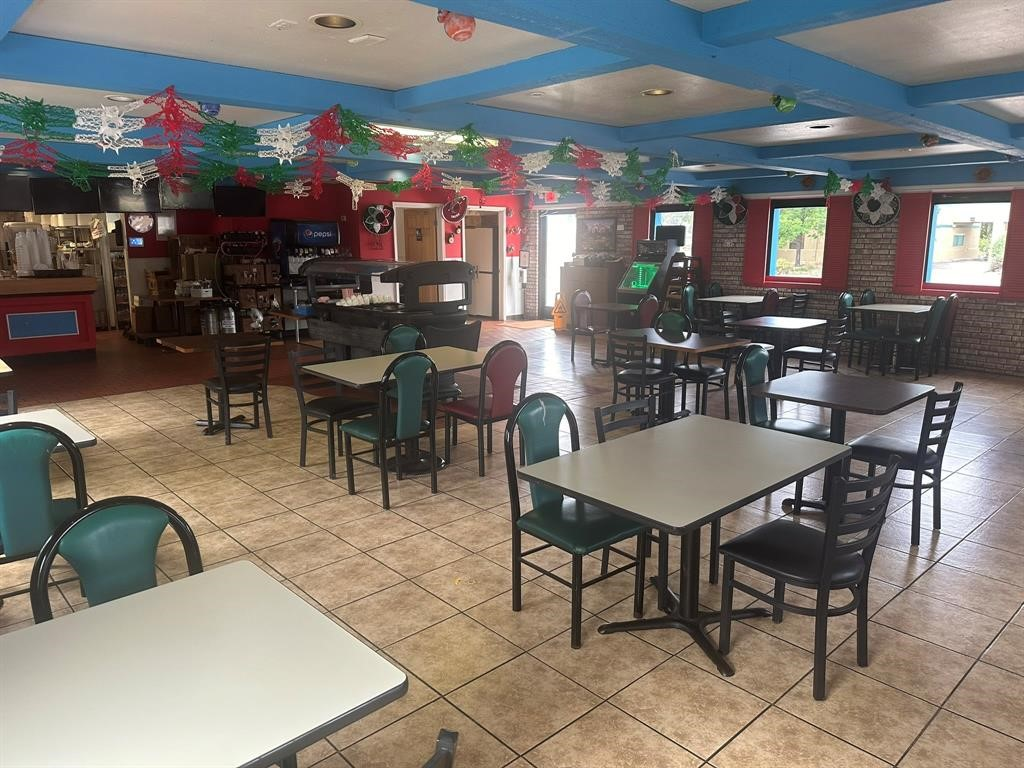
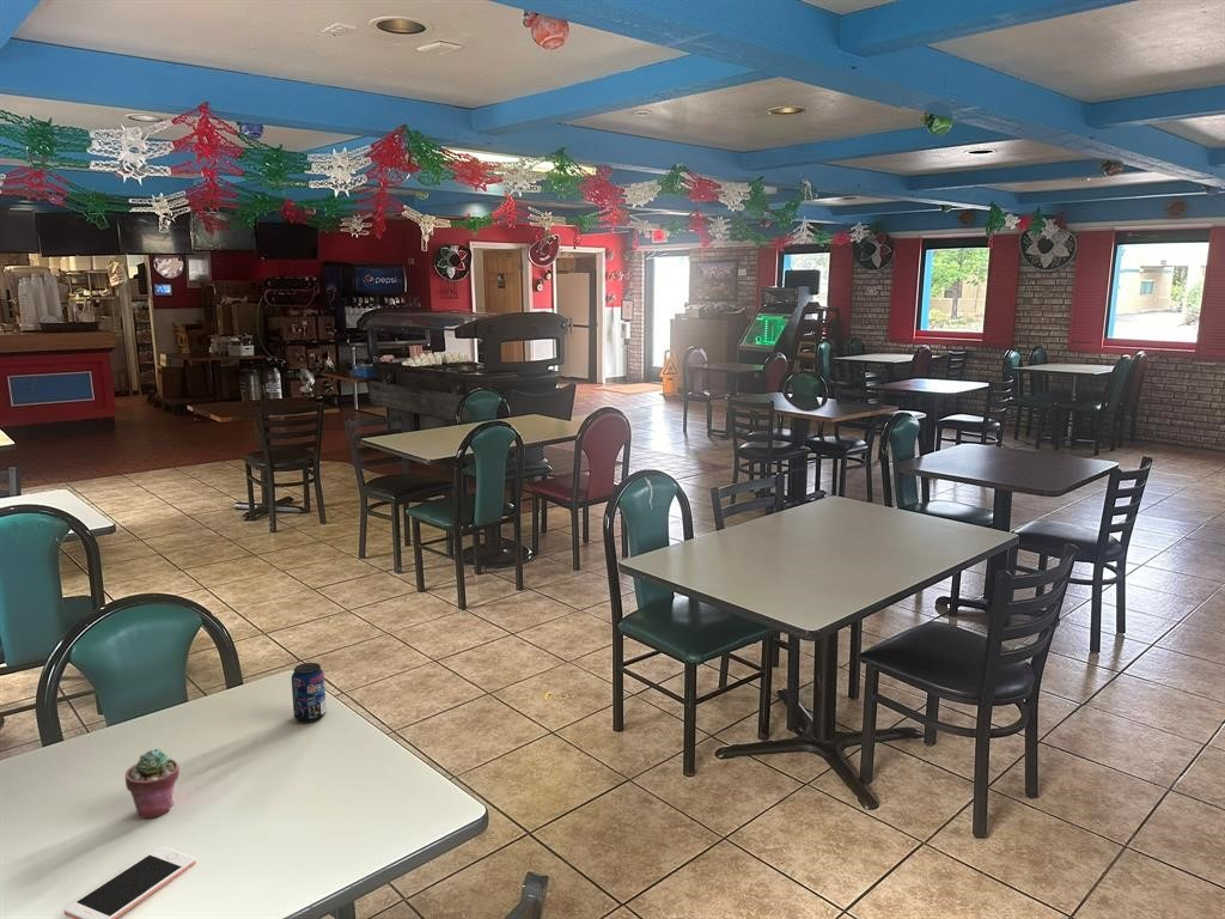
+ potted succulent (152, 780)
+ cell phone (133, 884)
+ beverage can (309, 692)
